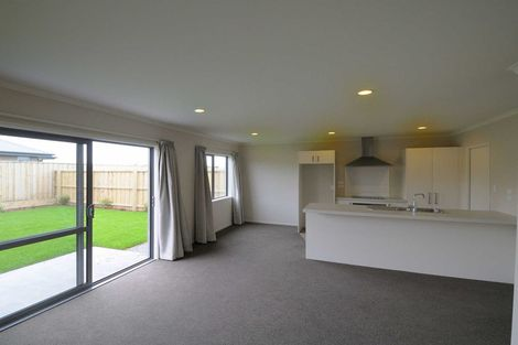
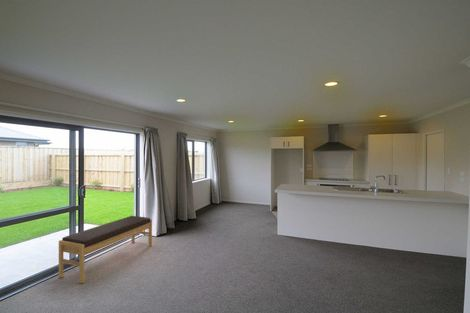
+ bench (112, 242)
